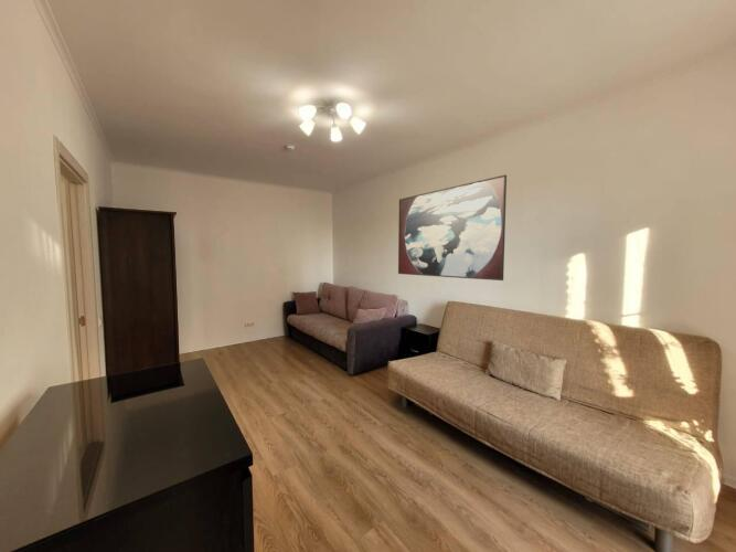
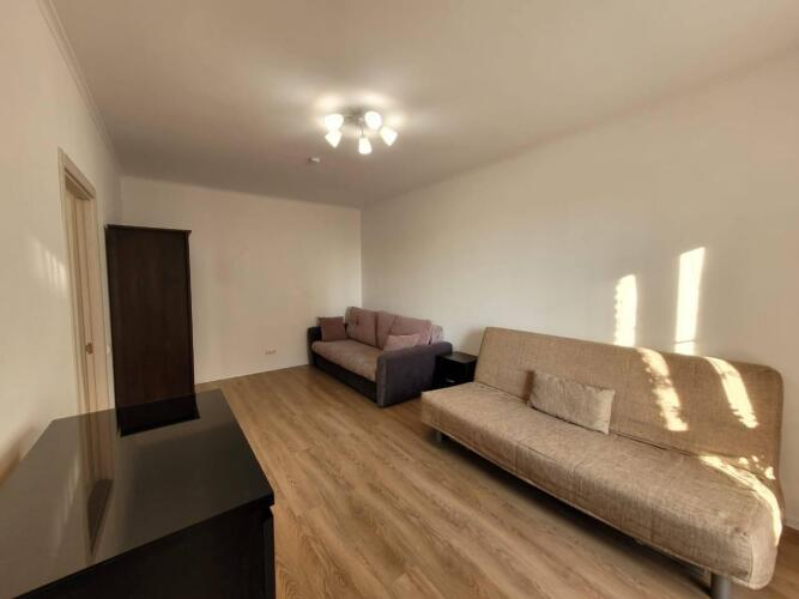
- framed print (442, 233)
